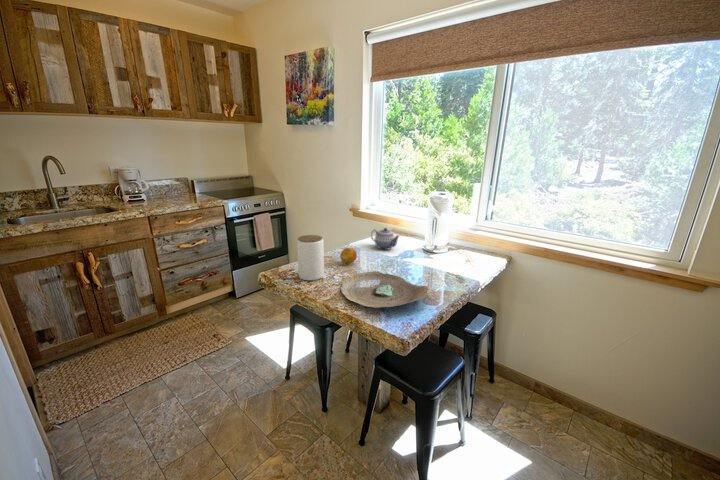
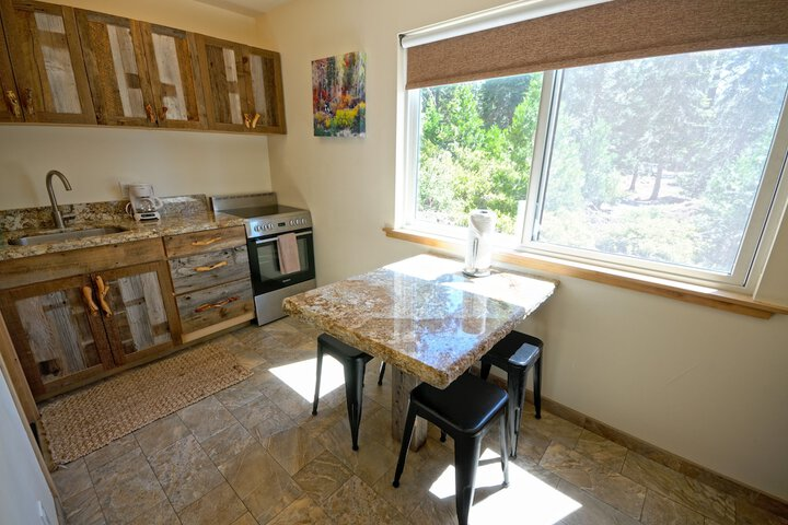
- jar (310, 257)
- decorative bowl (383, 286)
- teapot (384, 237)
- fruit (348, 255)
